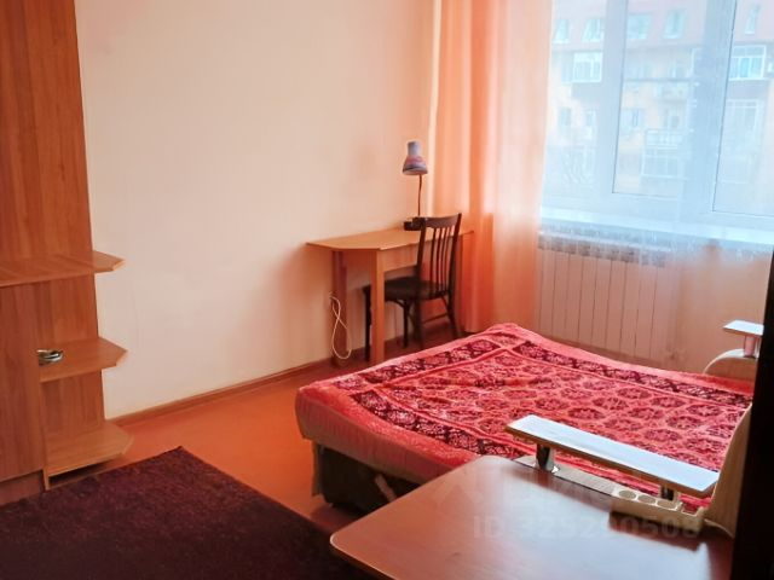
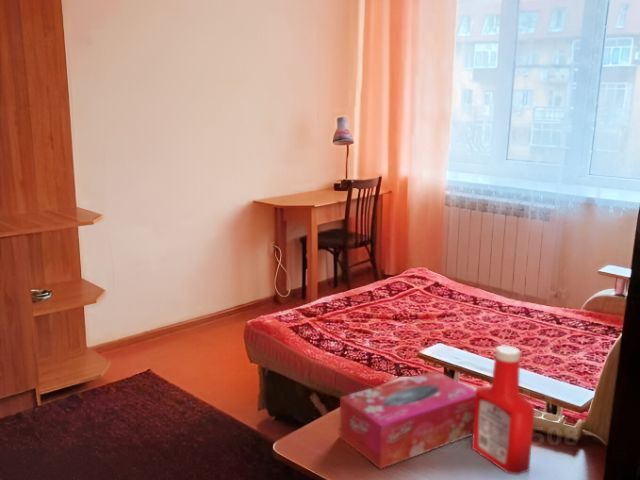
+ soap bottle (503, 404)
+ tissue box (410, 415)
